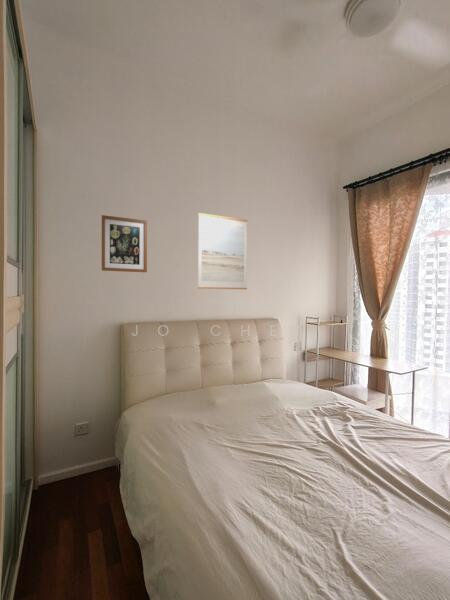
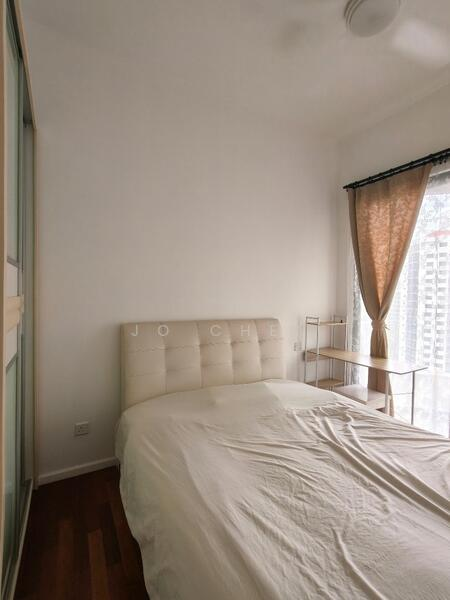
- wall art (125, 244)
- wall art (223, 252)
